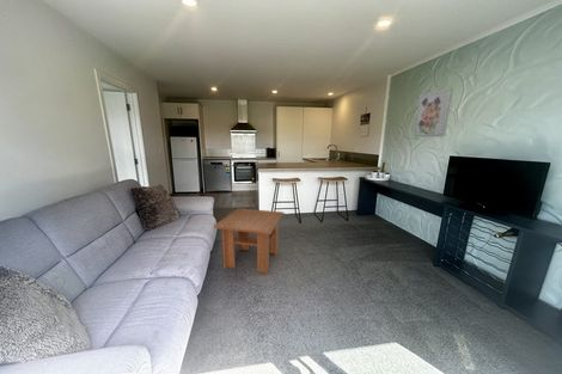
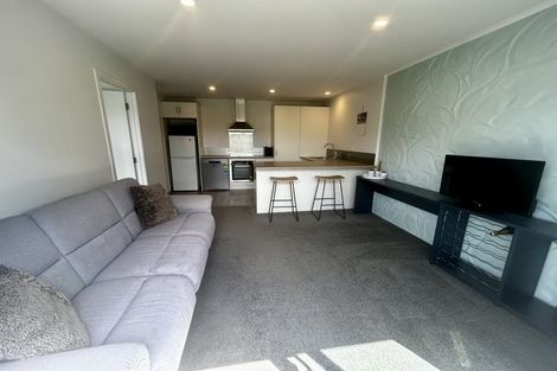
- wall art (430, 115)
- coffee table (252, 239)
